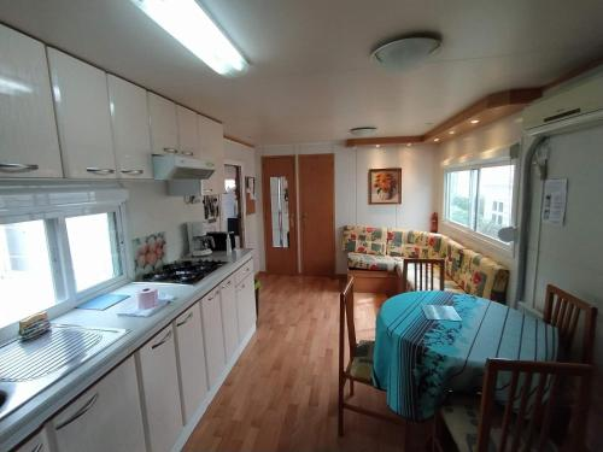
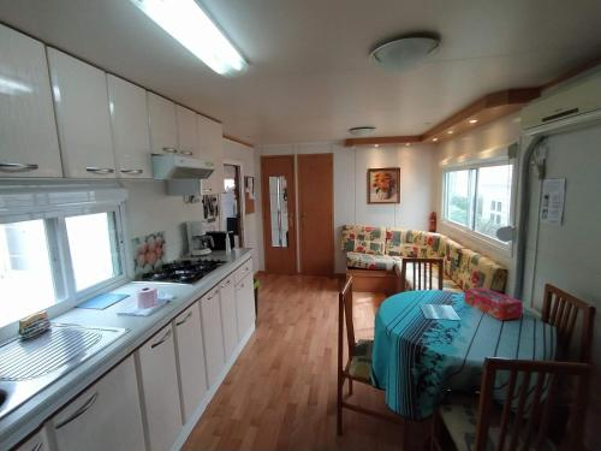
+ tissue box (490, 302)
